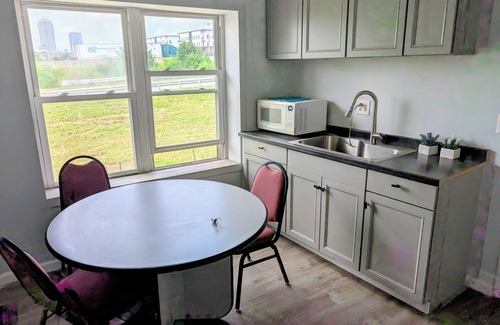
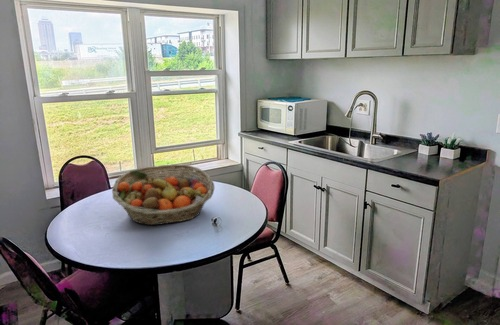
+ fruit basket (165, 193)
